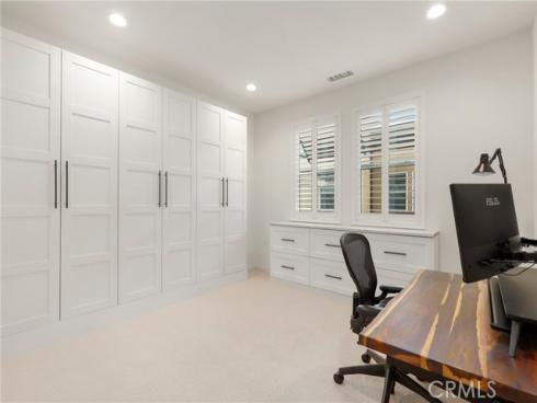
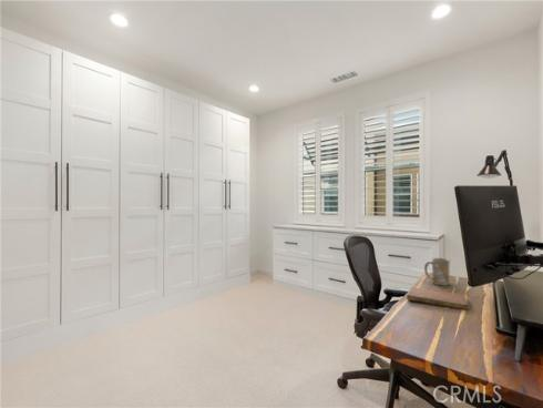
+ mug (437, 271)
+ notebook (436, 297)
